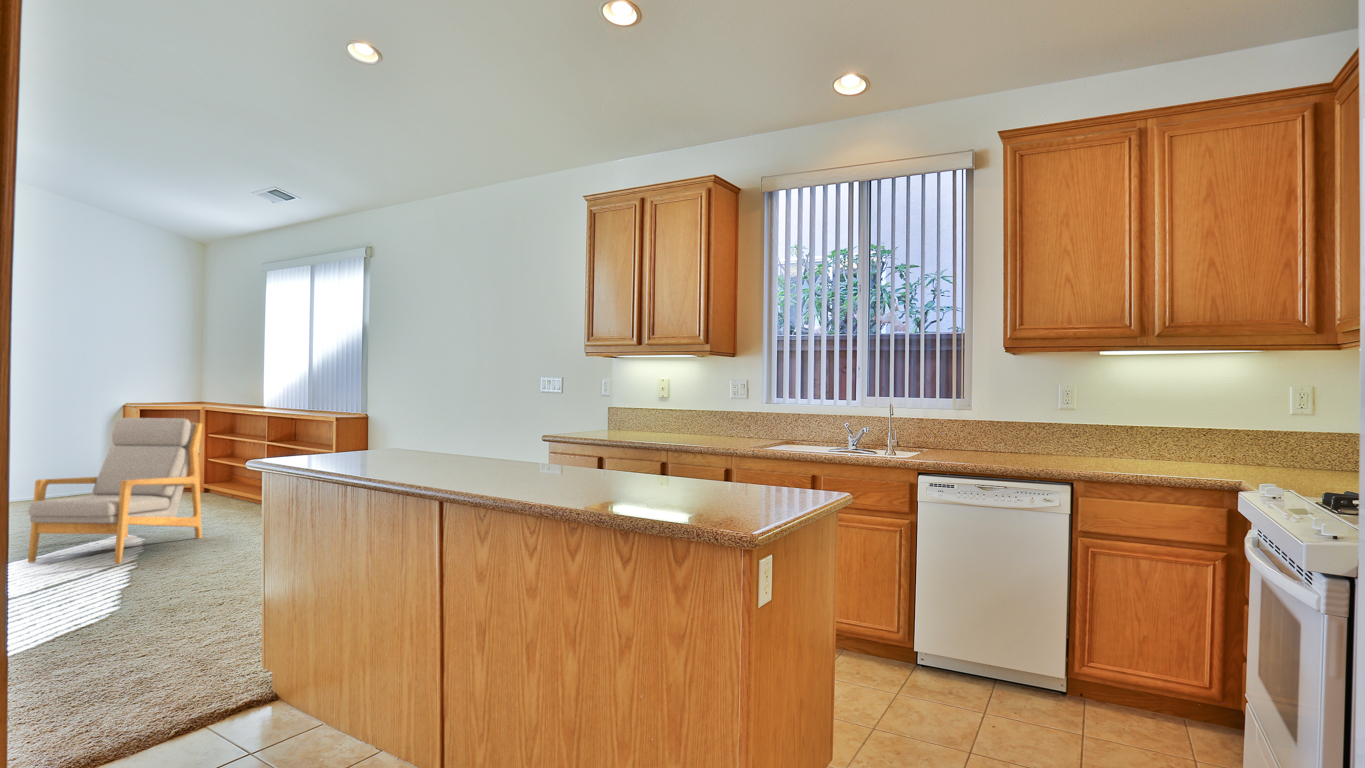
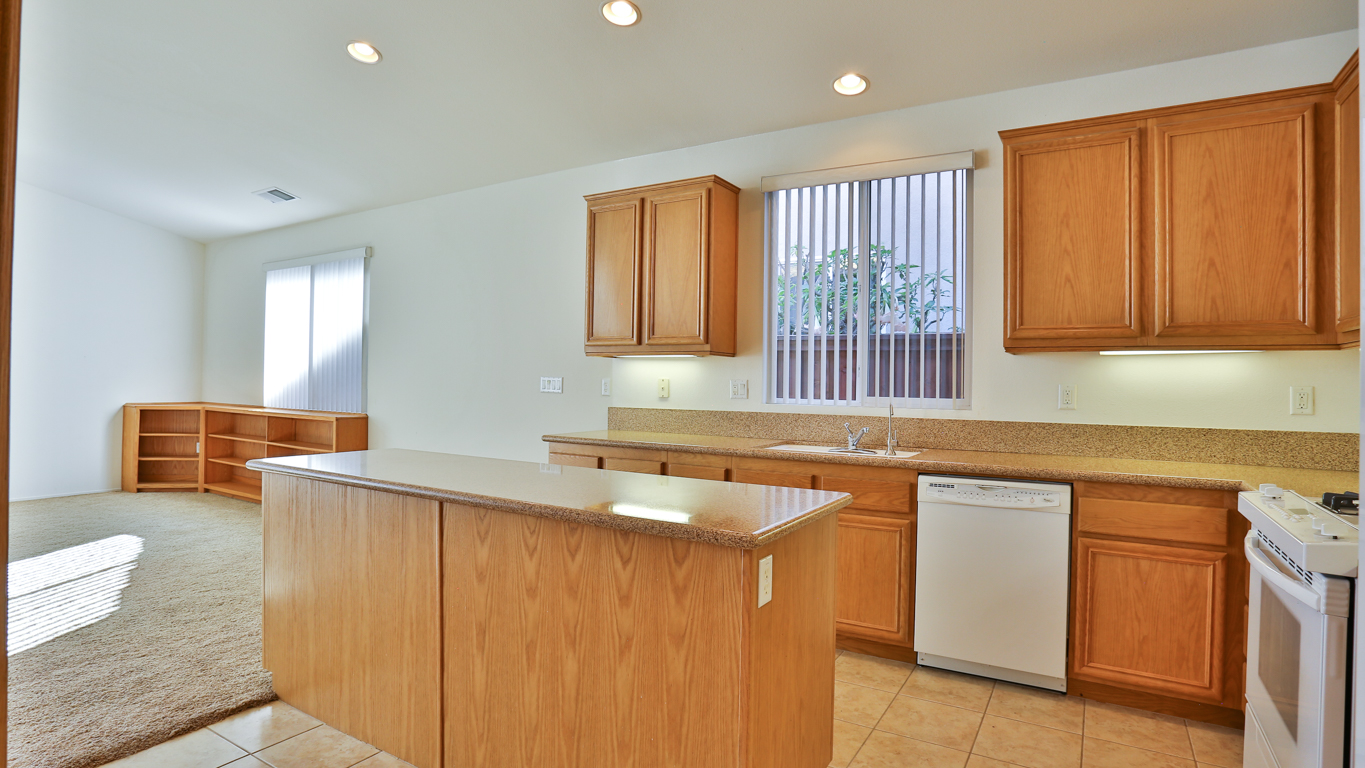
- armchair (122, 484)
